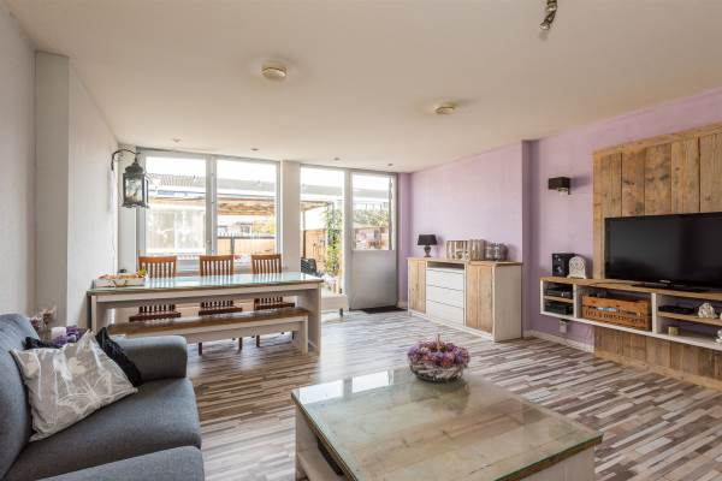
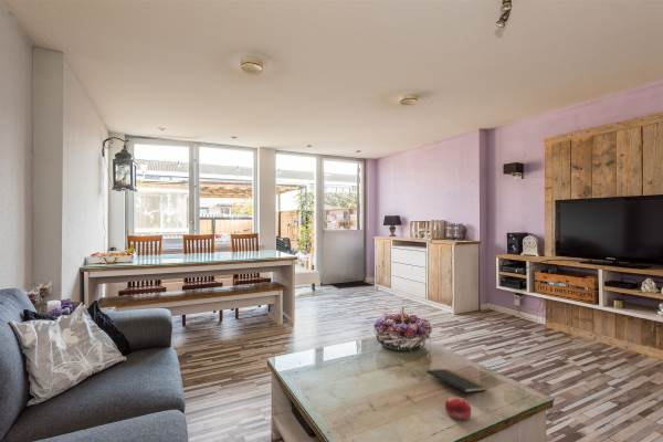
+ notepad (455, 379)
+ fruit (457, 407)
